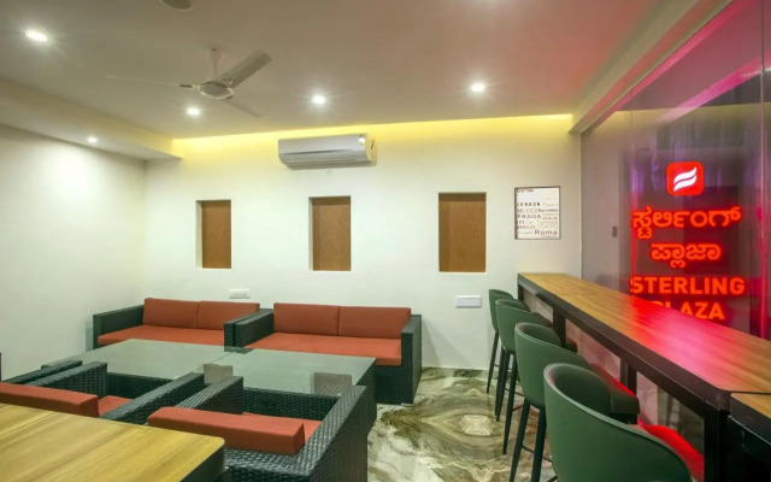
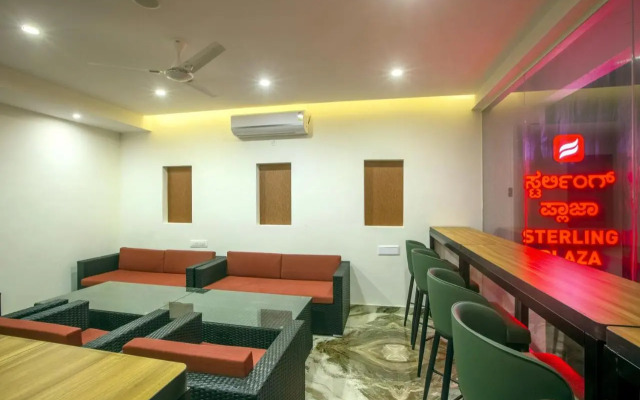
- wall art (536, 212)
